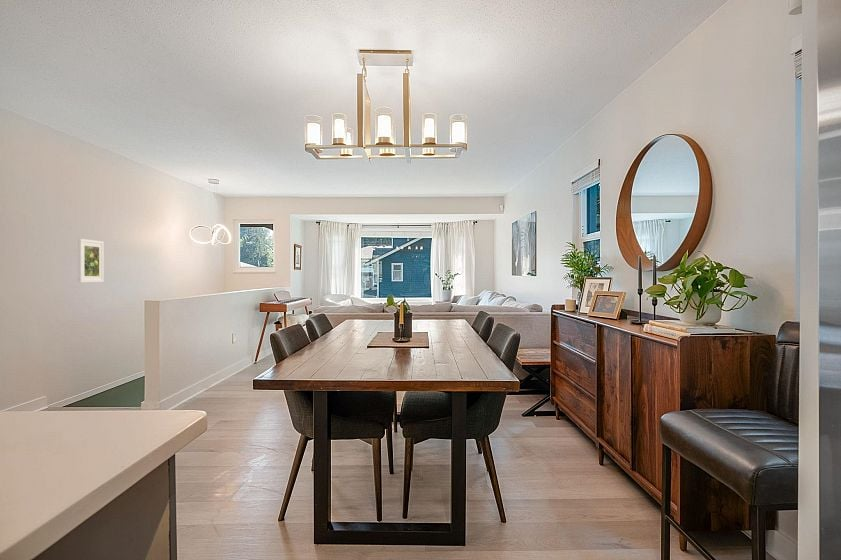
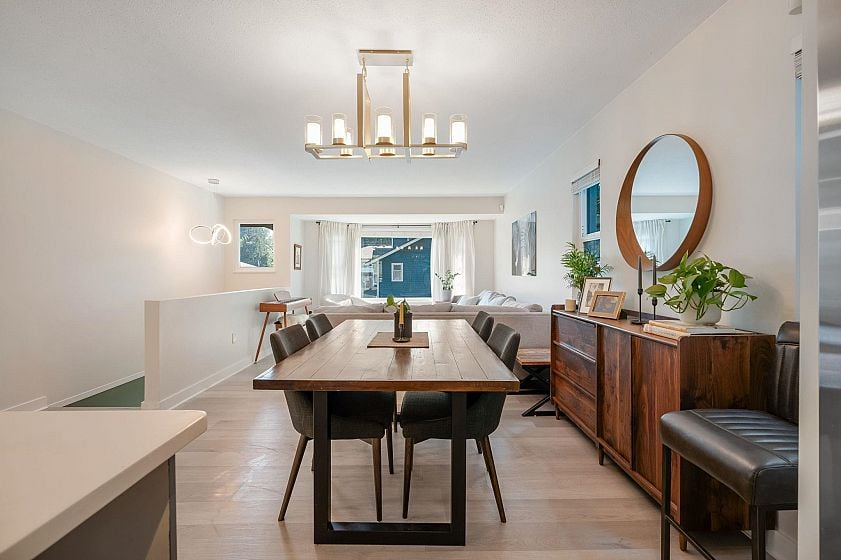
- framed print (91, 261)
